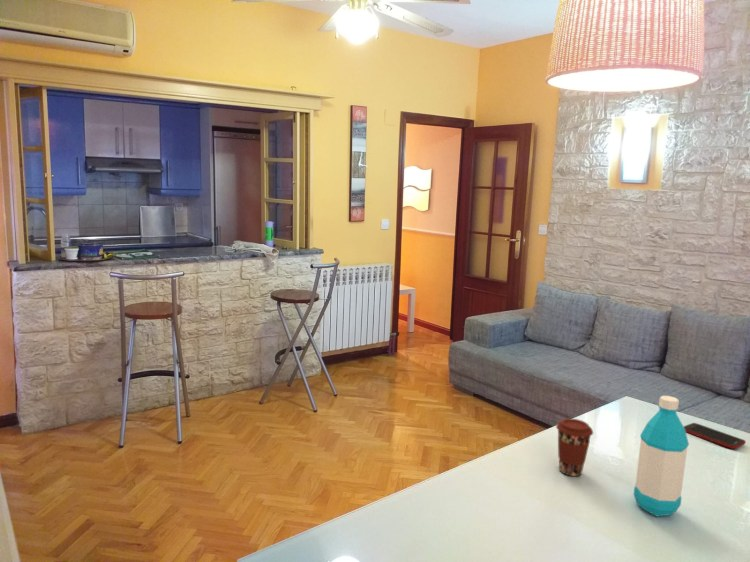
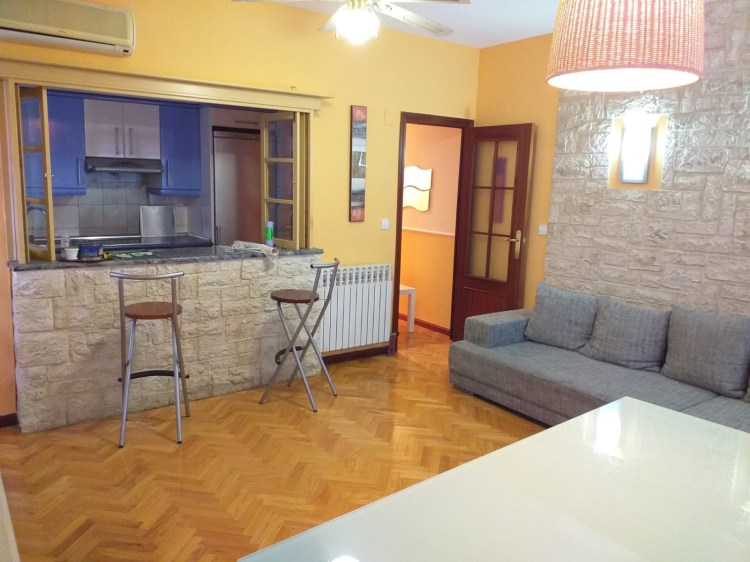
- cell phone (712, 435)
- coffee cup (572, 447)
- water bottle (662, 454)
